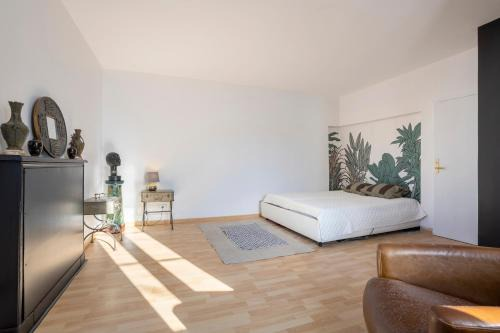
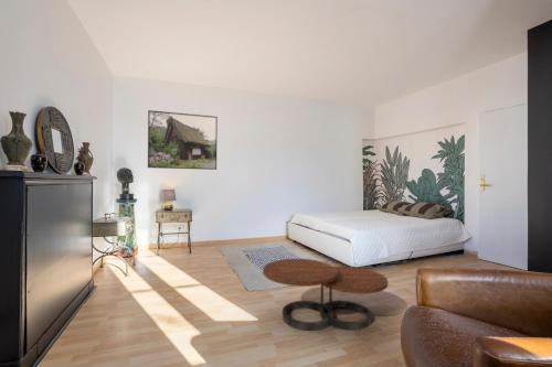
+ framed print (183, 141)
+ coffee table (322, 292)
